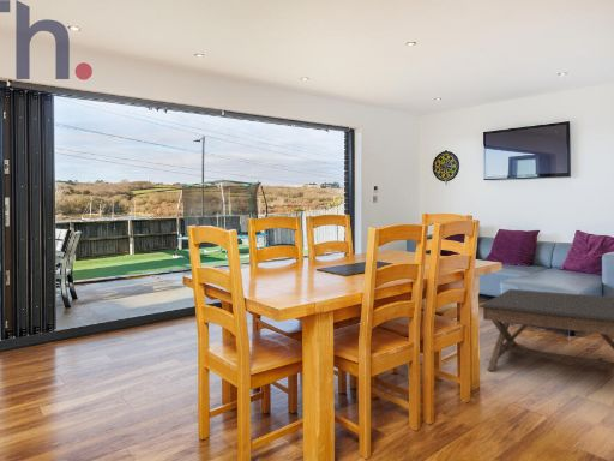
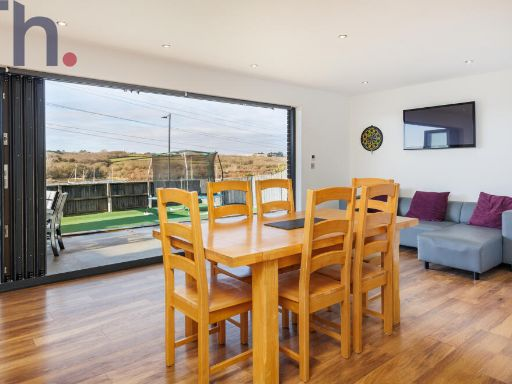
- coffee table (565, 329)
